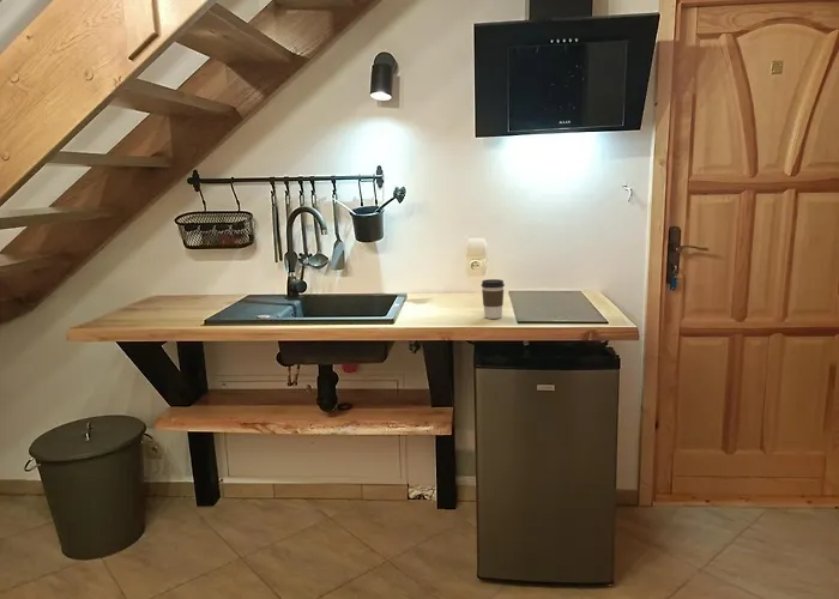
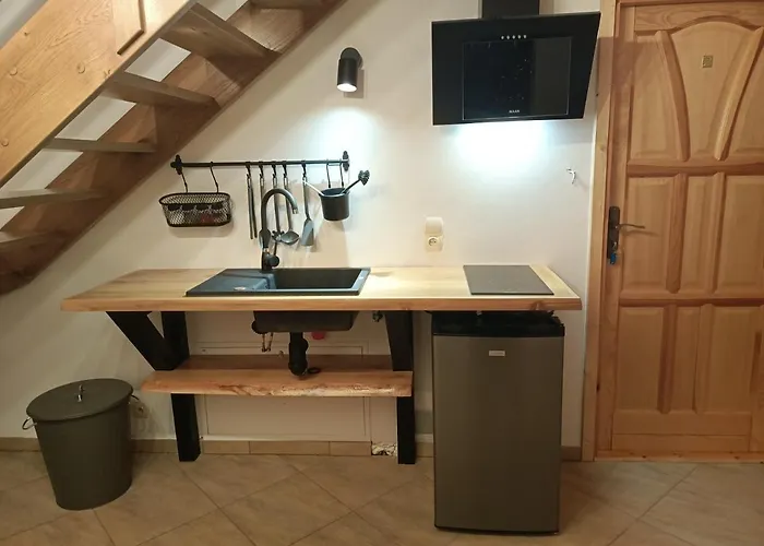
- coffee cup (493, 298)
